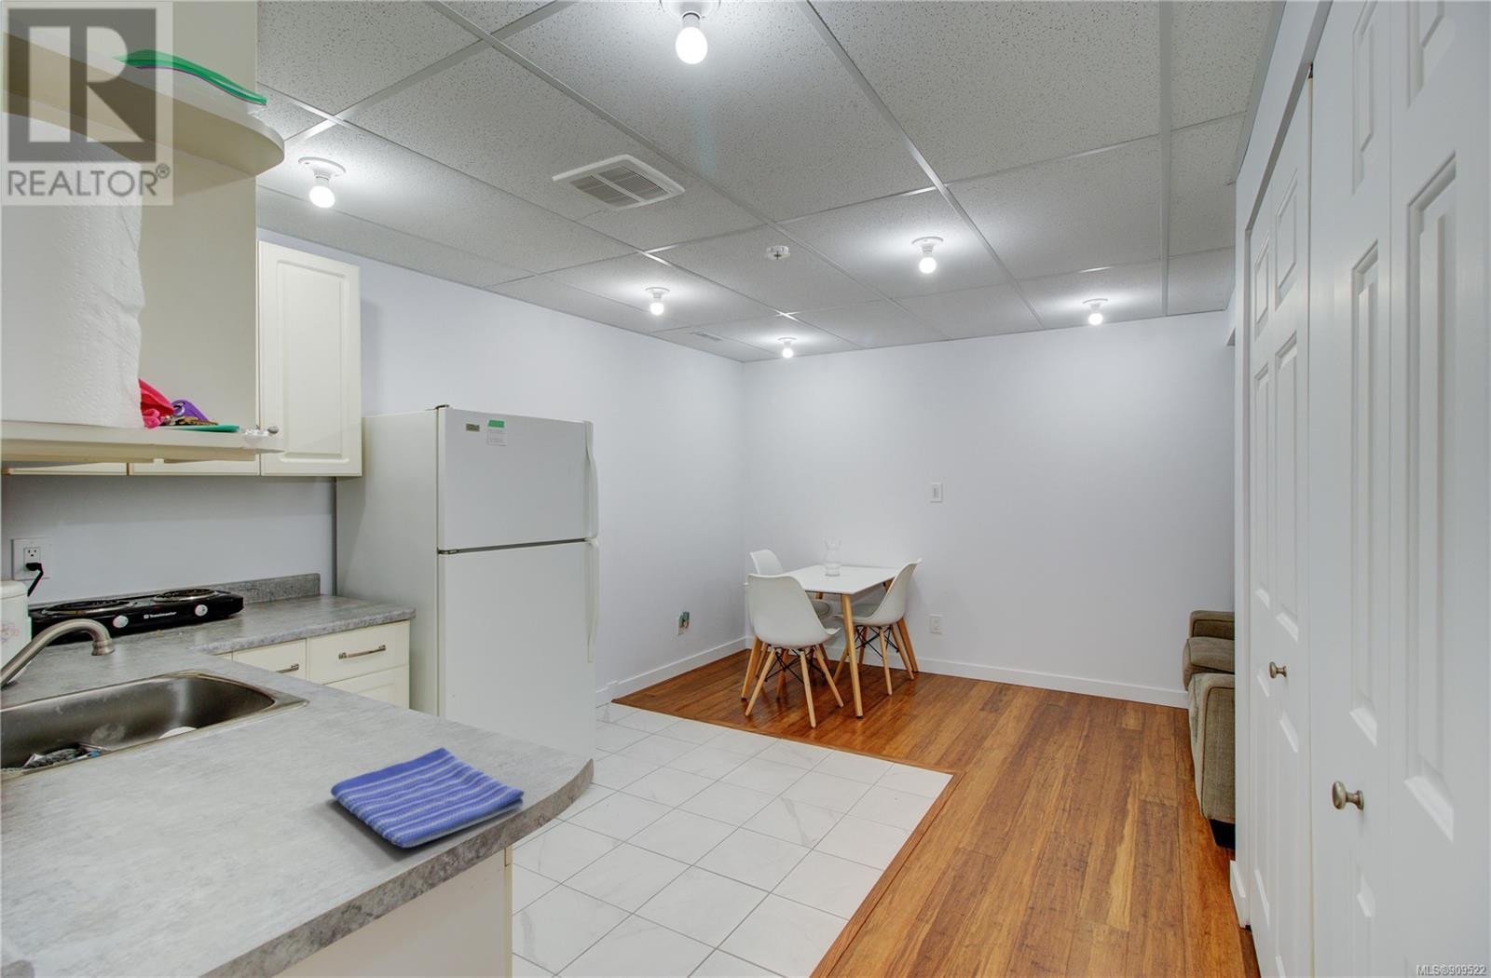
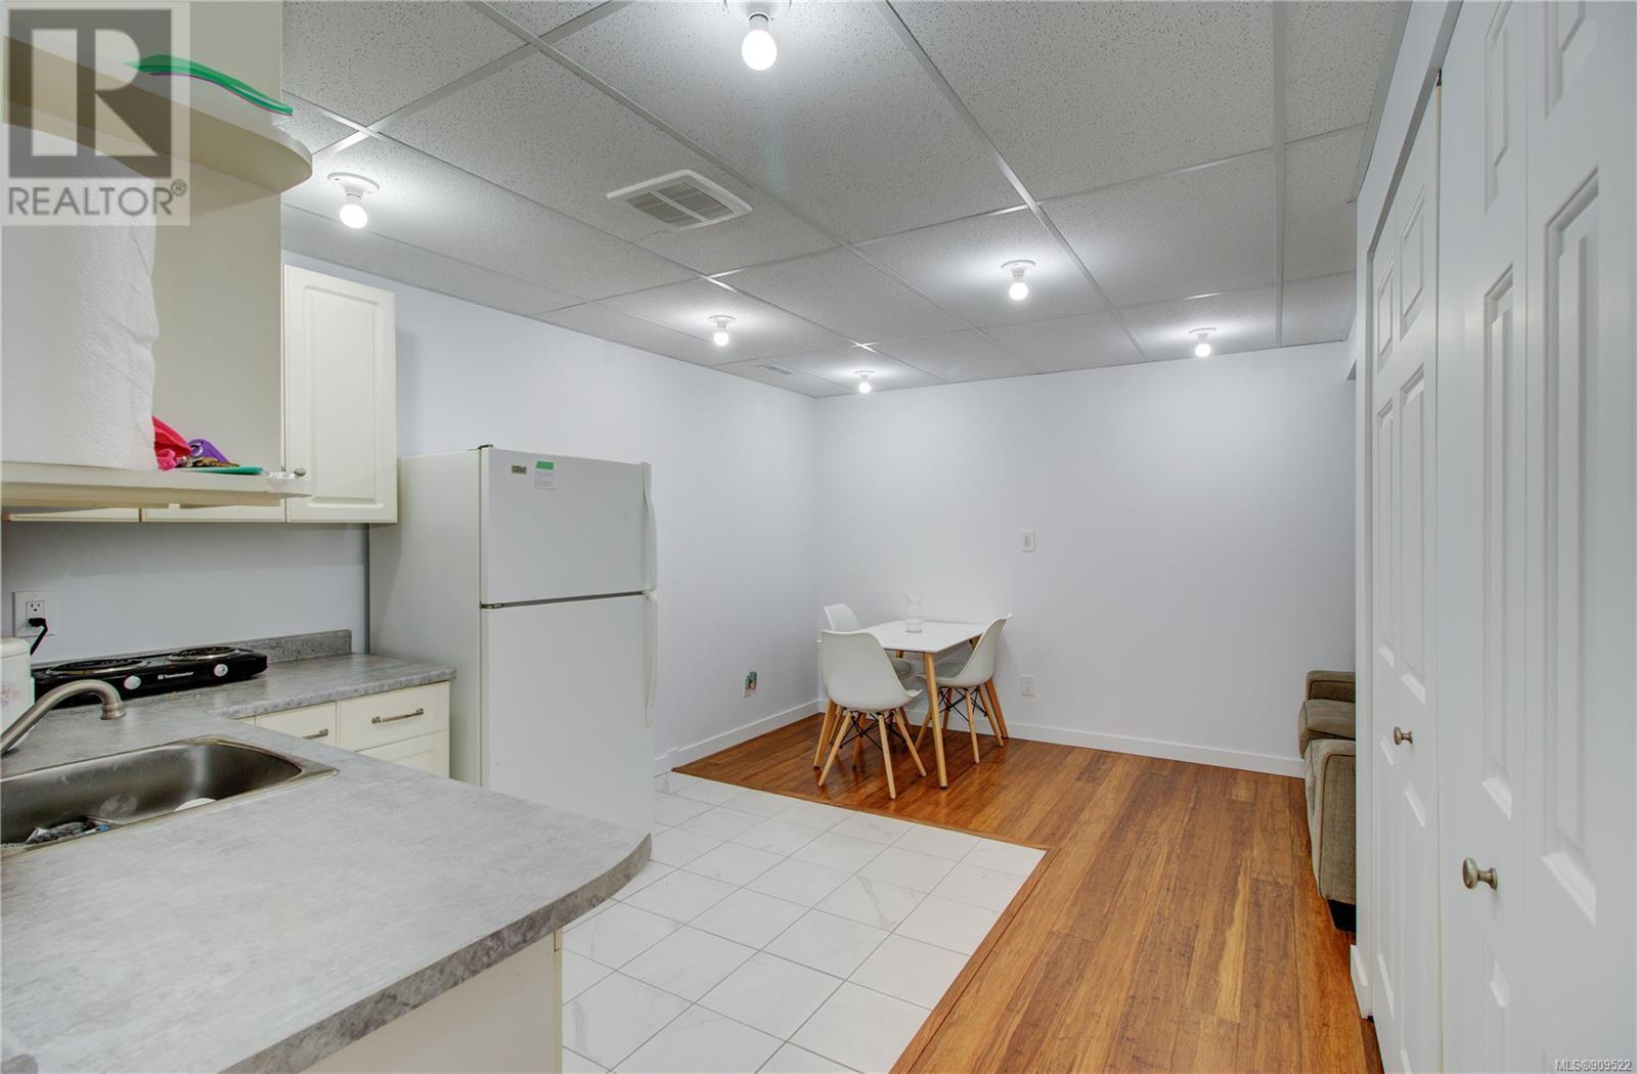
- dish towel (426, 791)
- smoke detector (776, 252)
